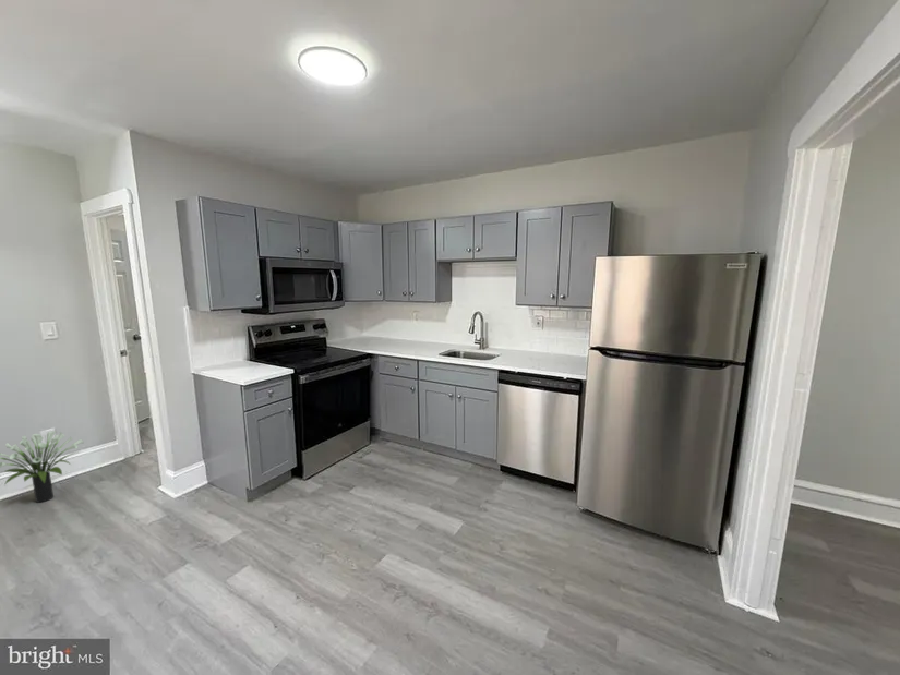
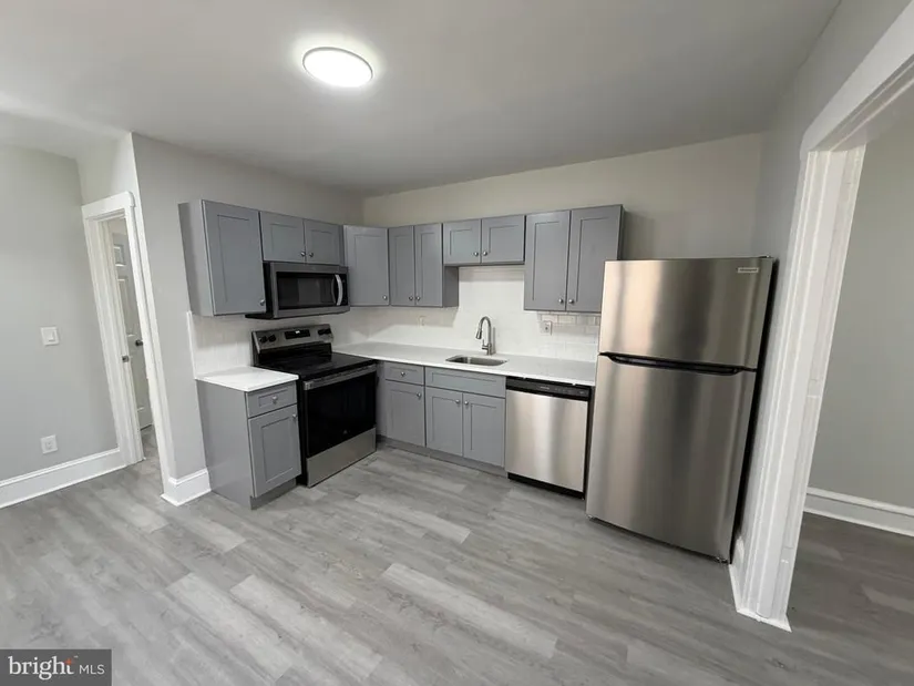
- potted plant (41, 466)
